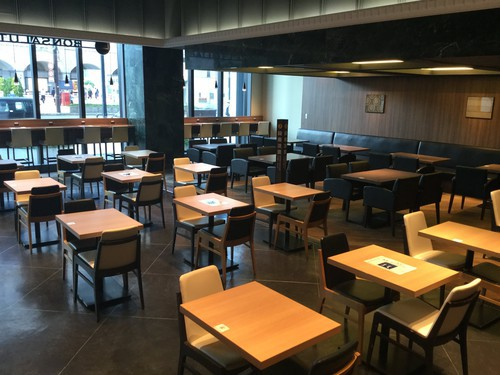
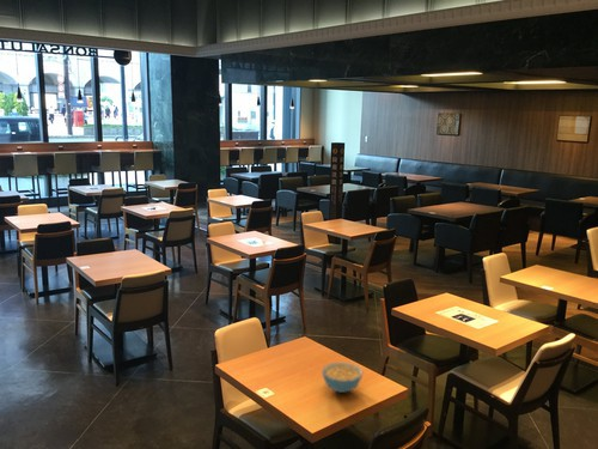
+ cereal bowl (341, 380)
